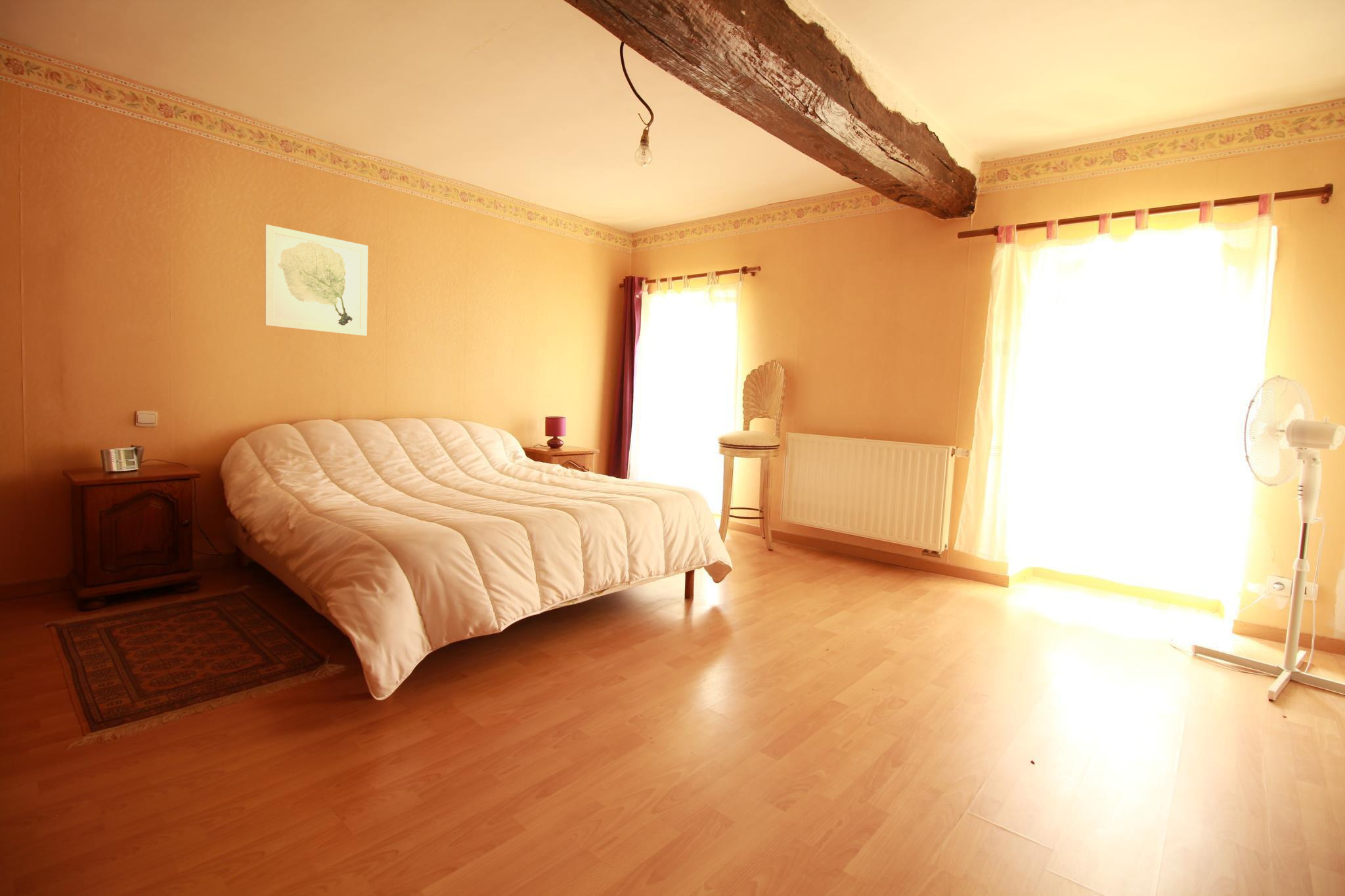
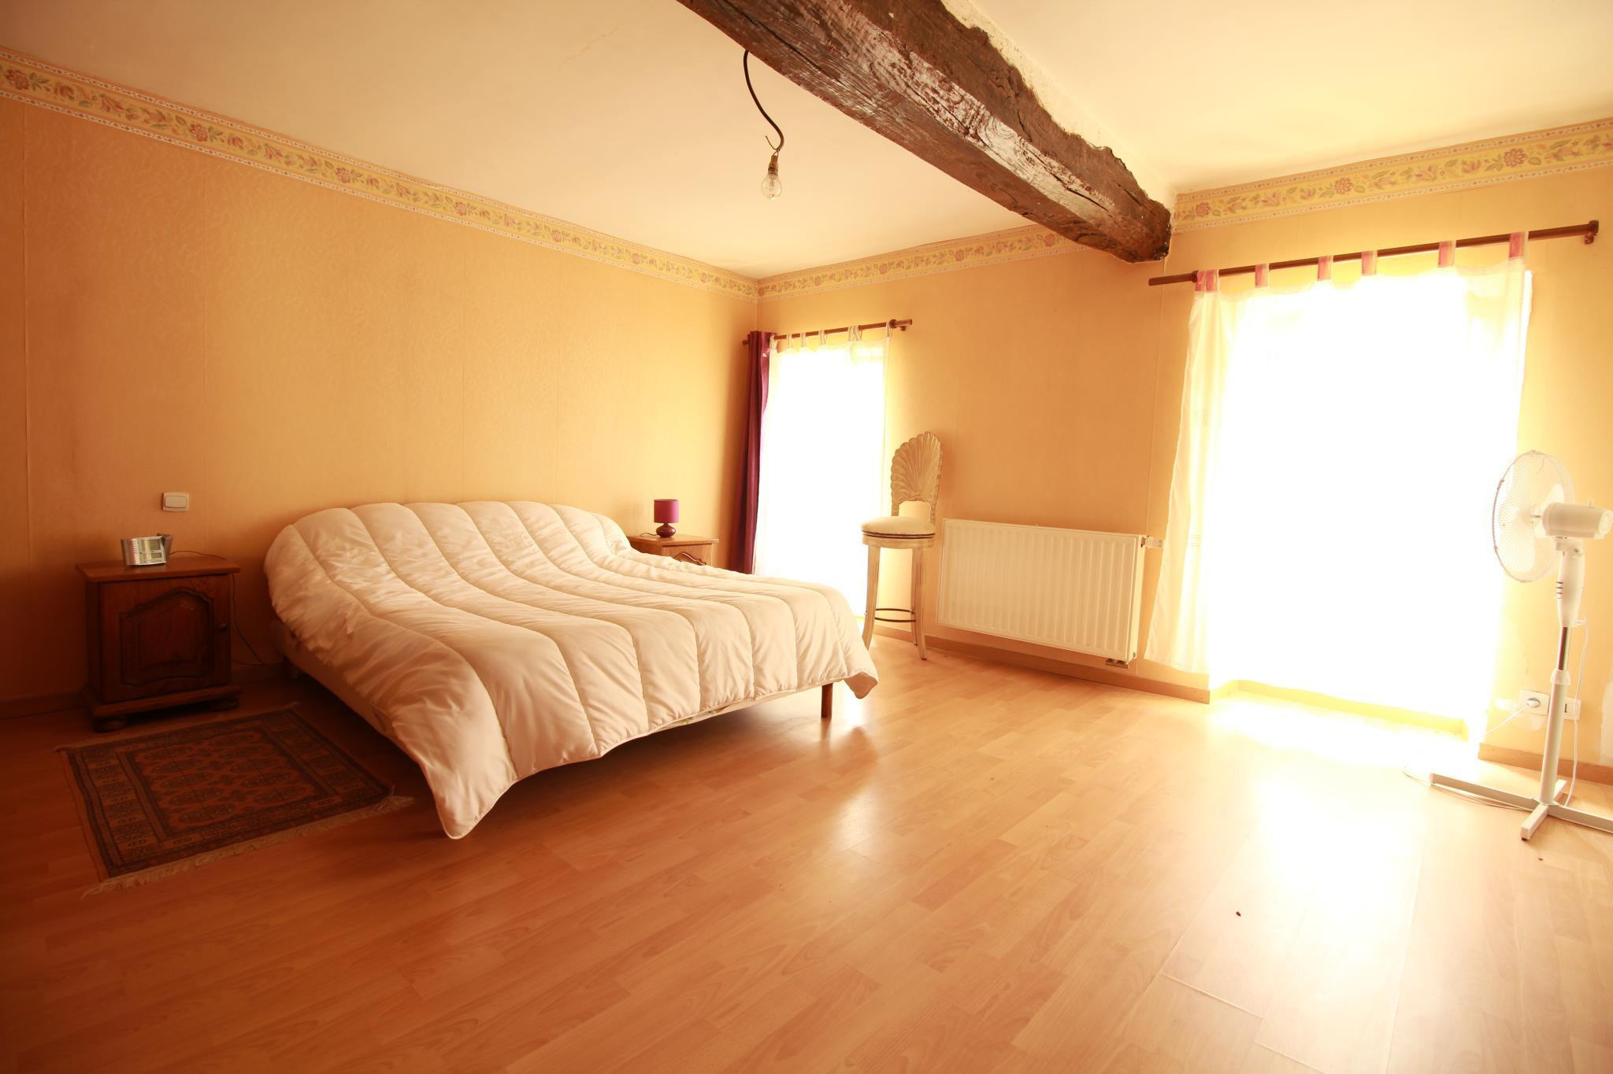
- wall art (319, 283)
